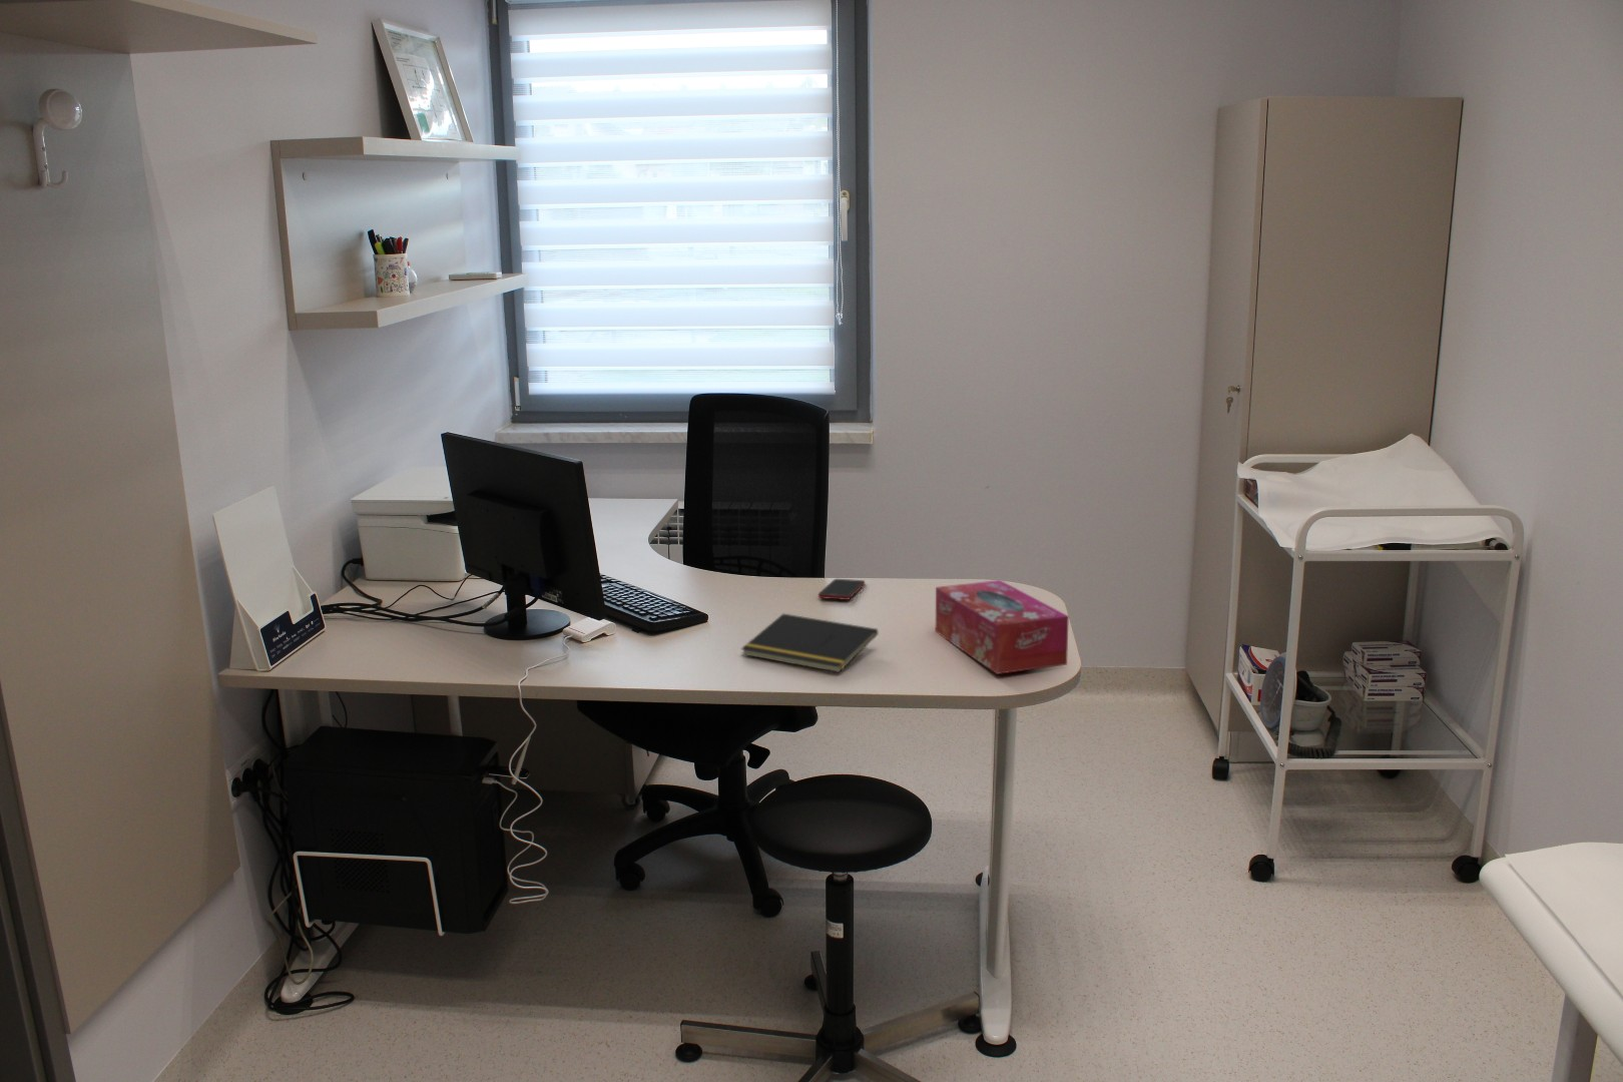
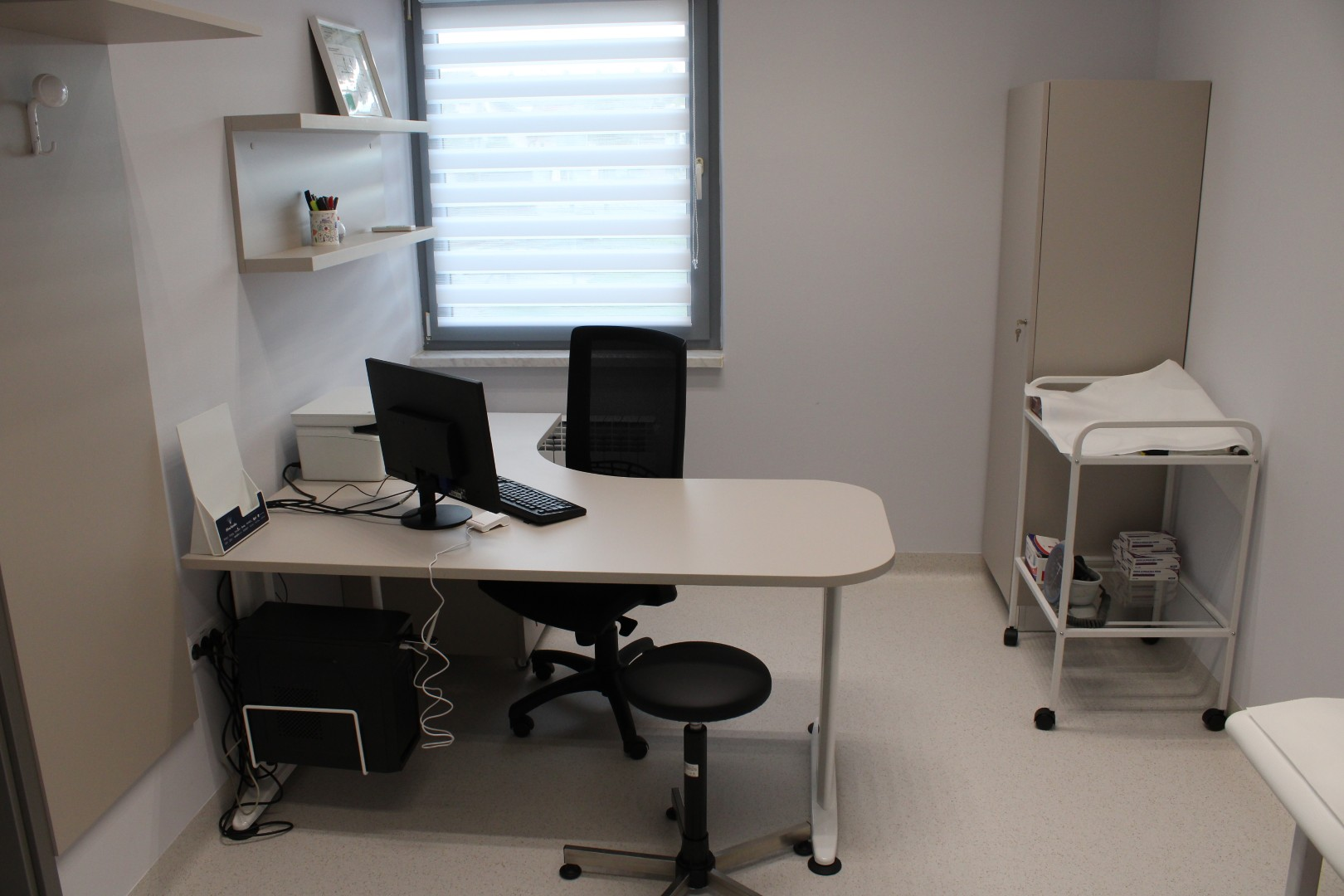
- cell phone (842, 589)
- notepad (809, 641)
- tissue box (997, 624)
